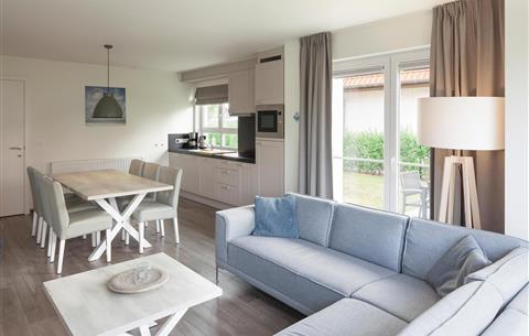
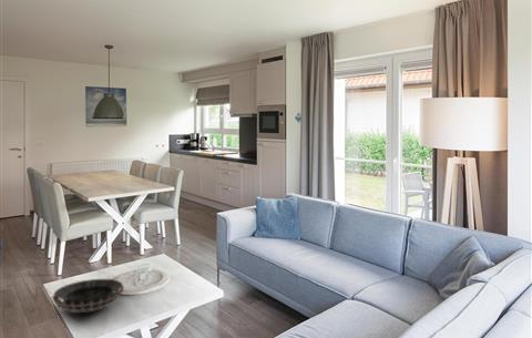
+ decorative bowl (89, 297)
